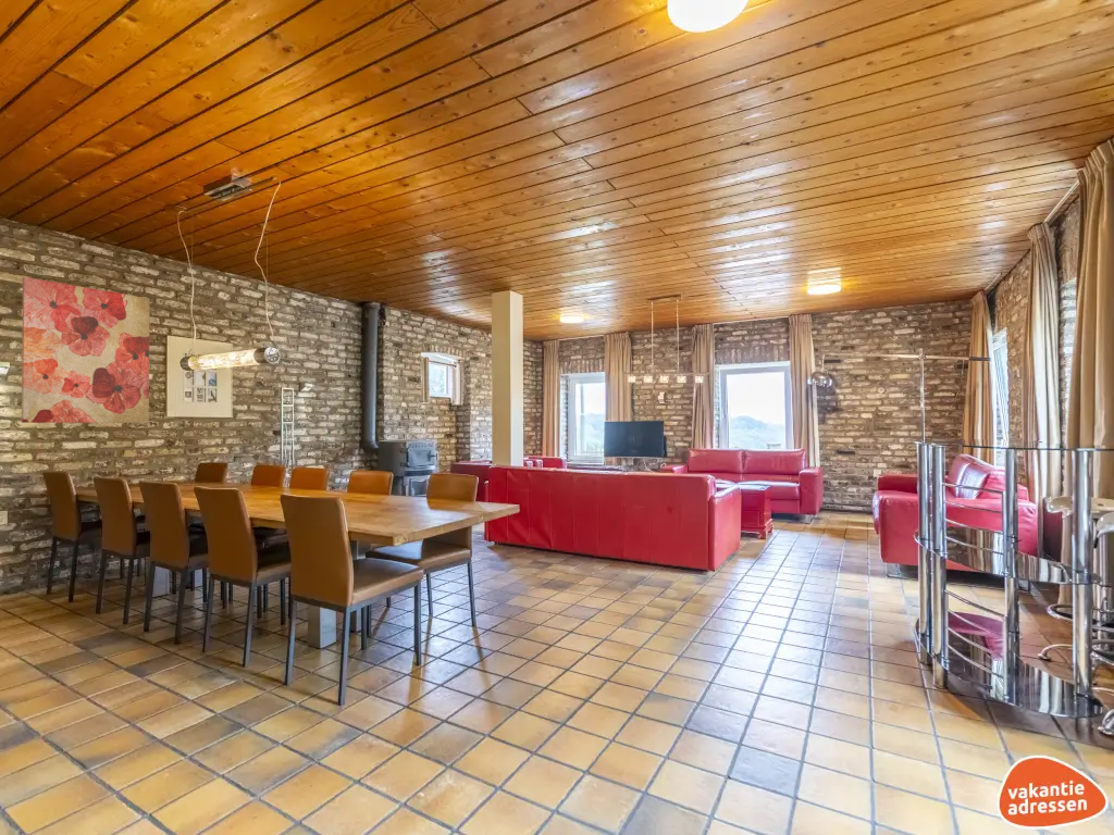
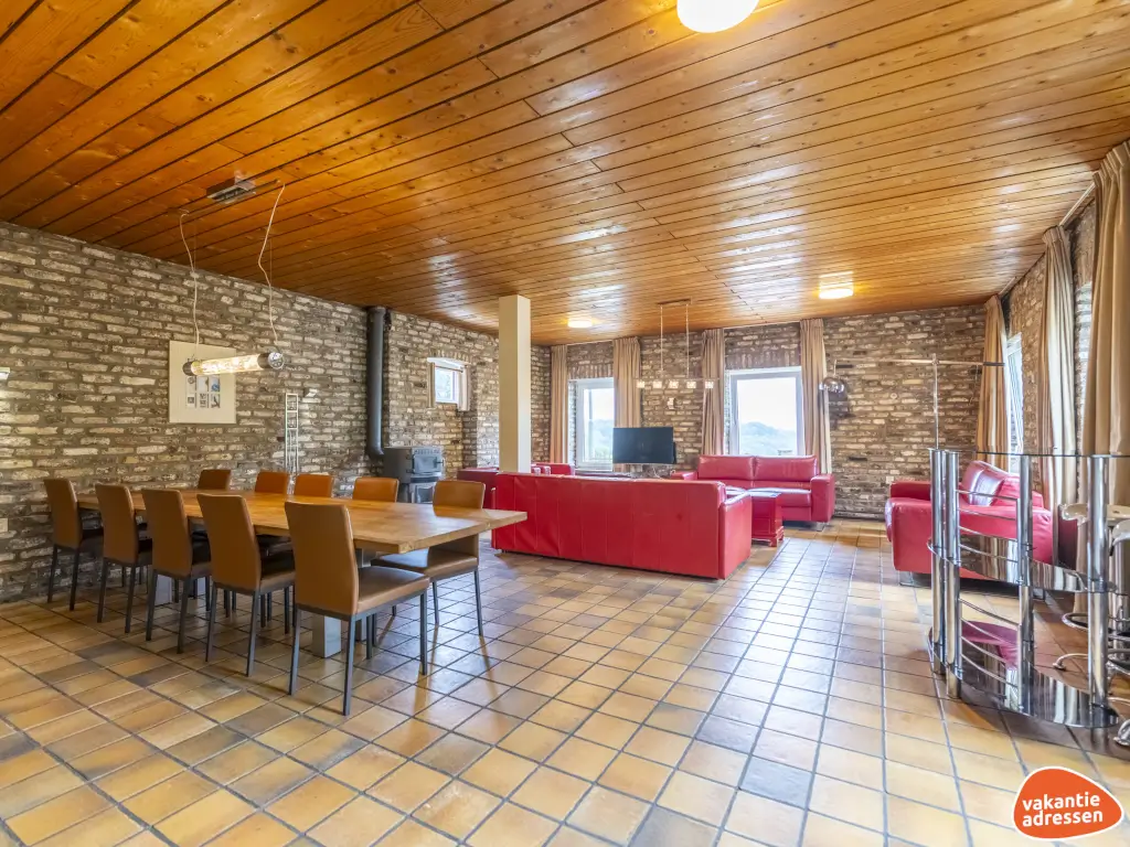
- wall art (90, 356)
